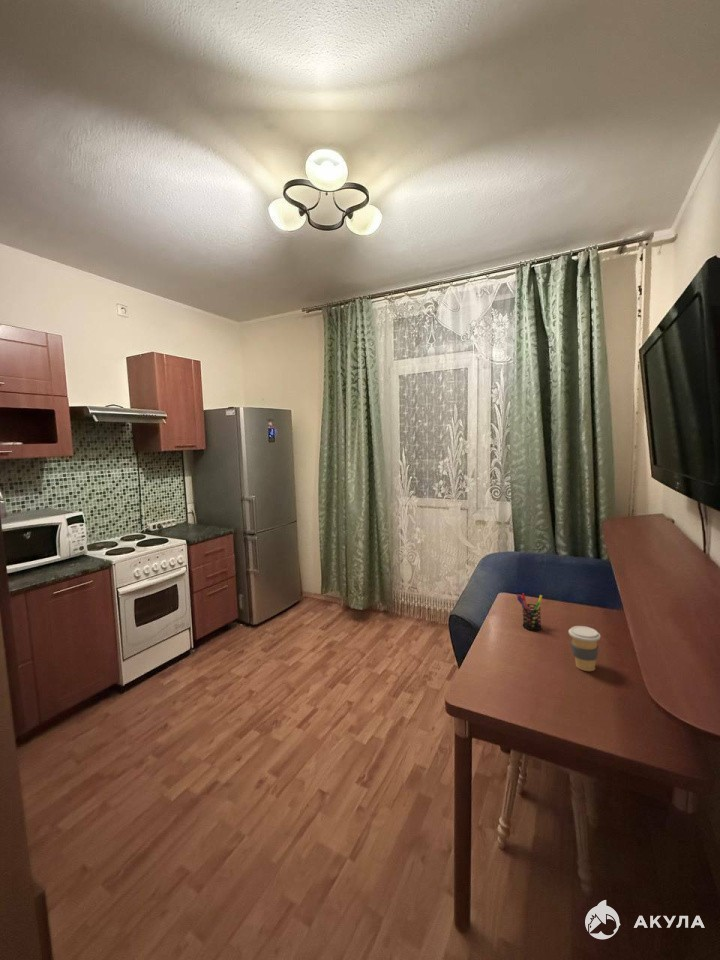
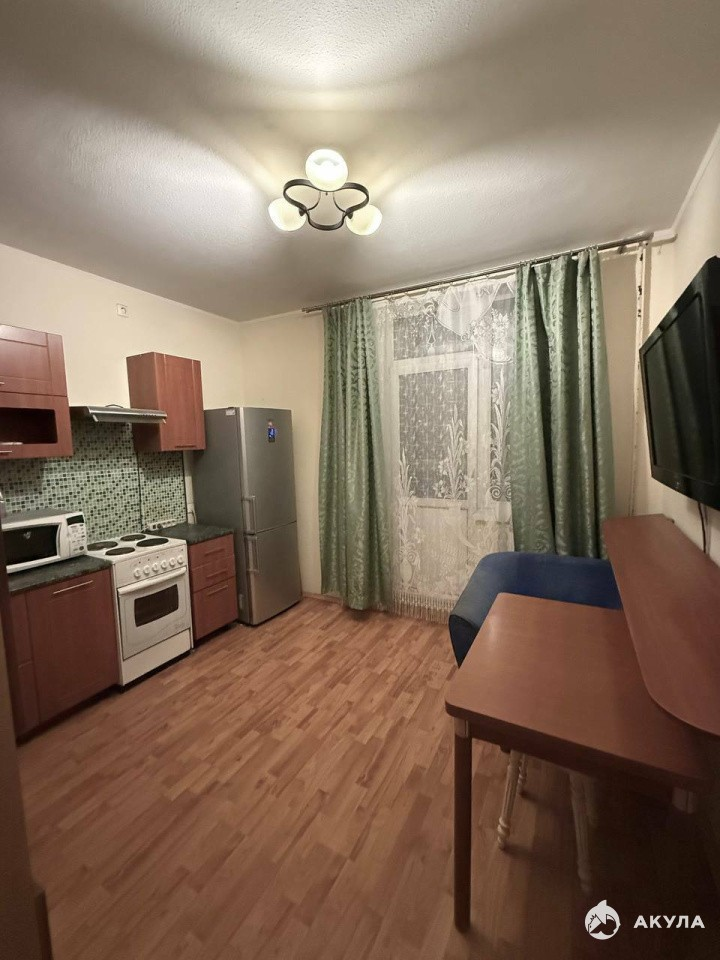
- coffee cup (584, 648)
- pen holder (531, 610)
